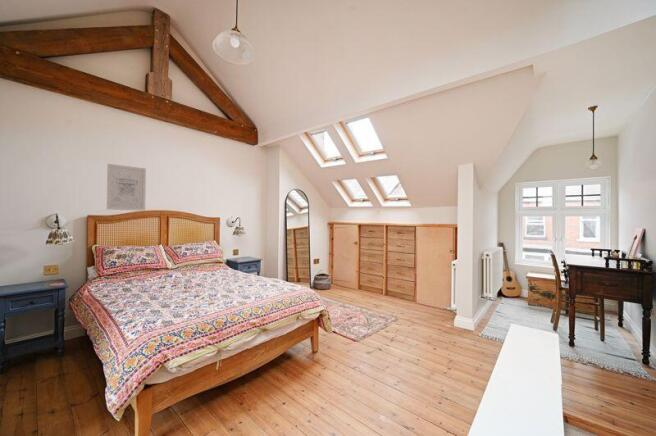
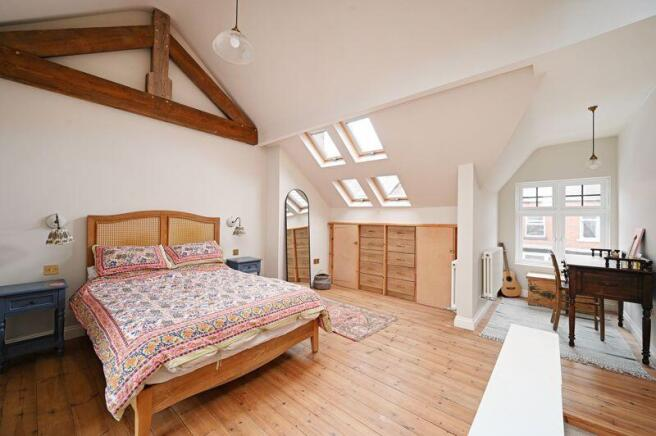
- wall art (127, 188)
